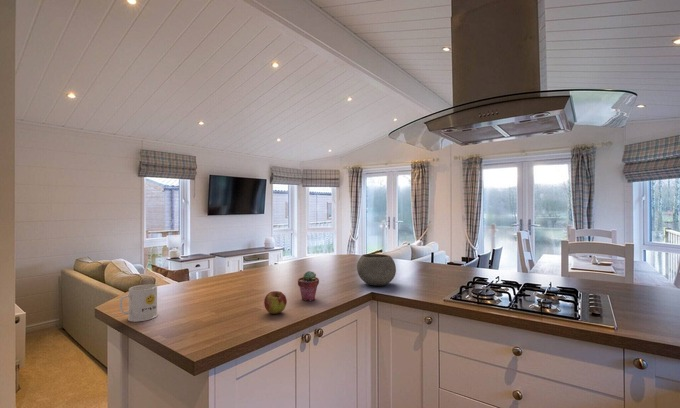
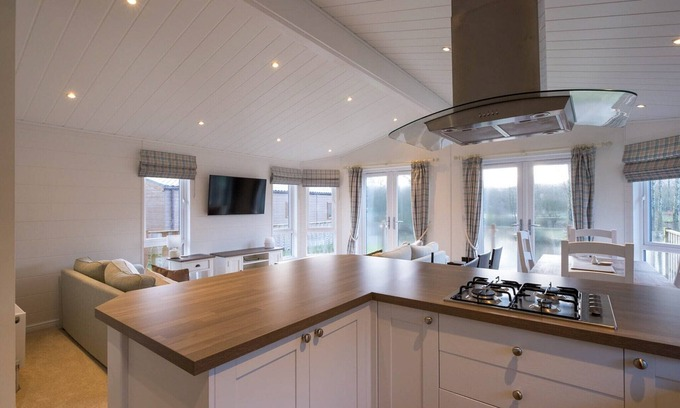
- bowl (376, 270)
- apple (275, 302)
- potted succulent (308, 284)
- mug (139, 303)
